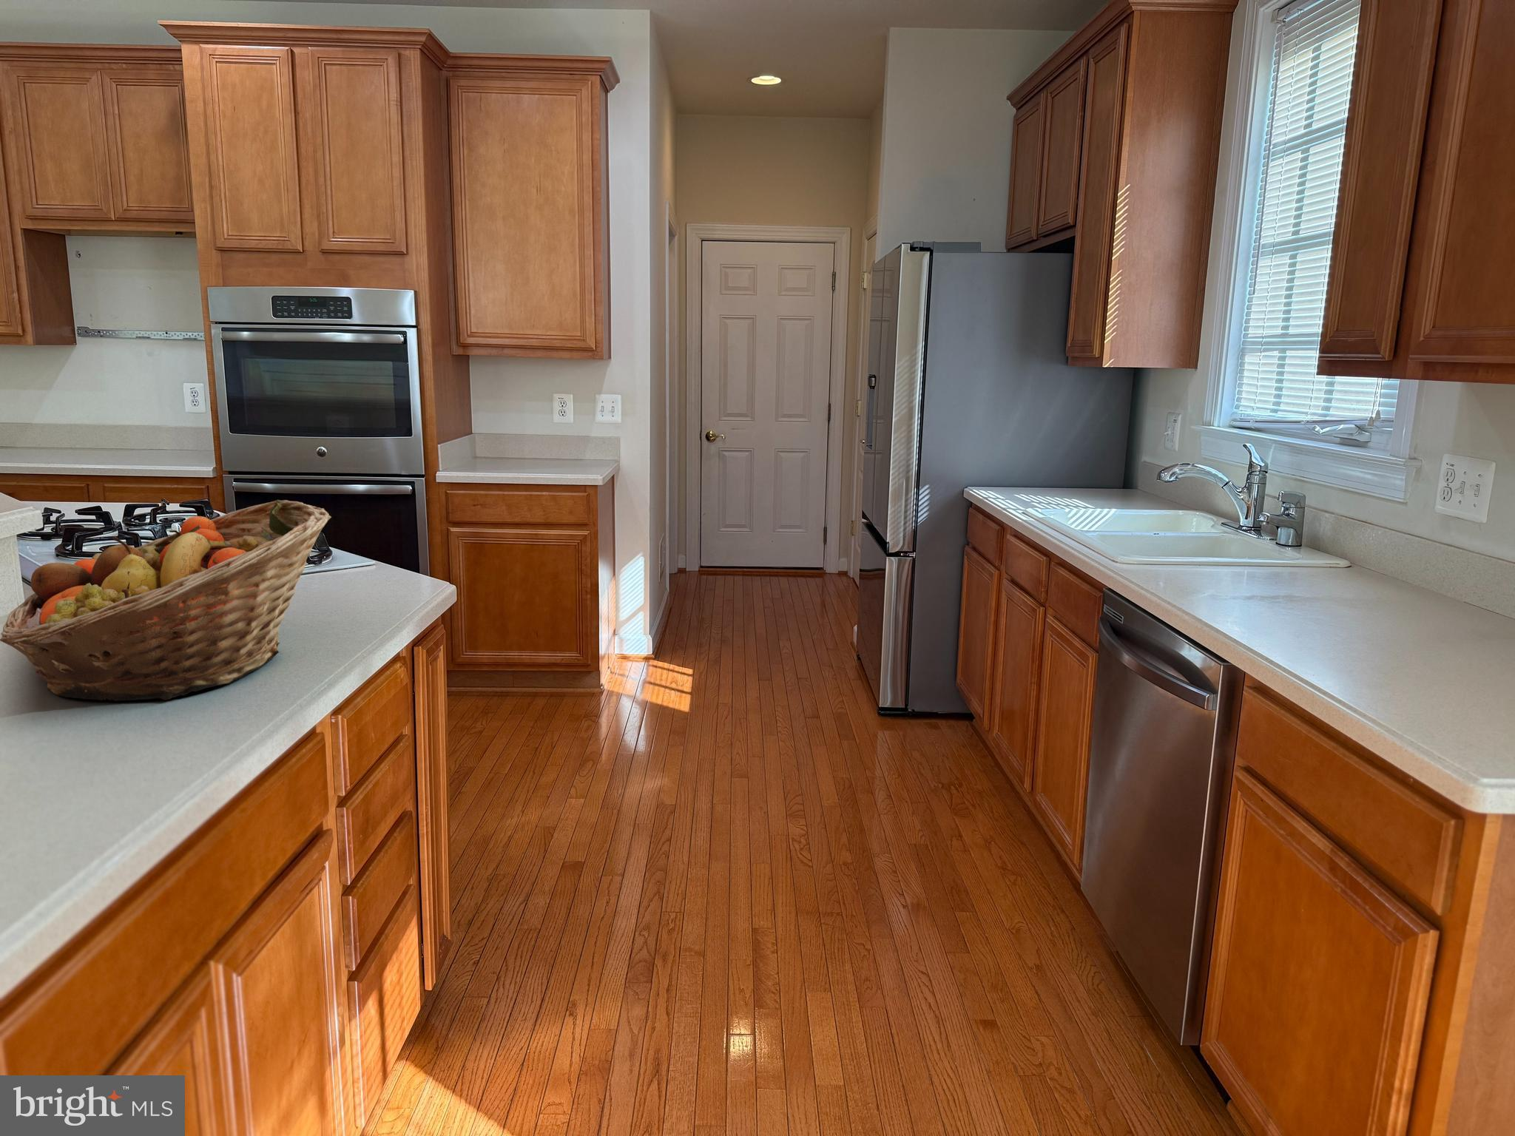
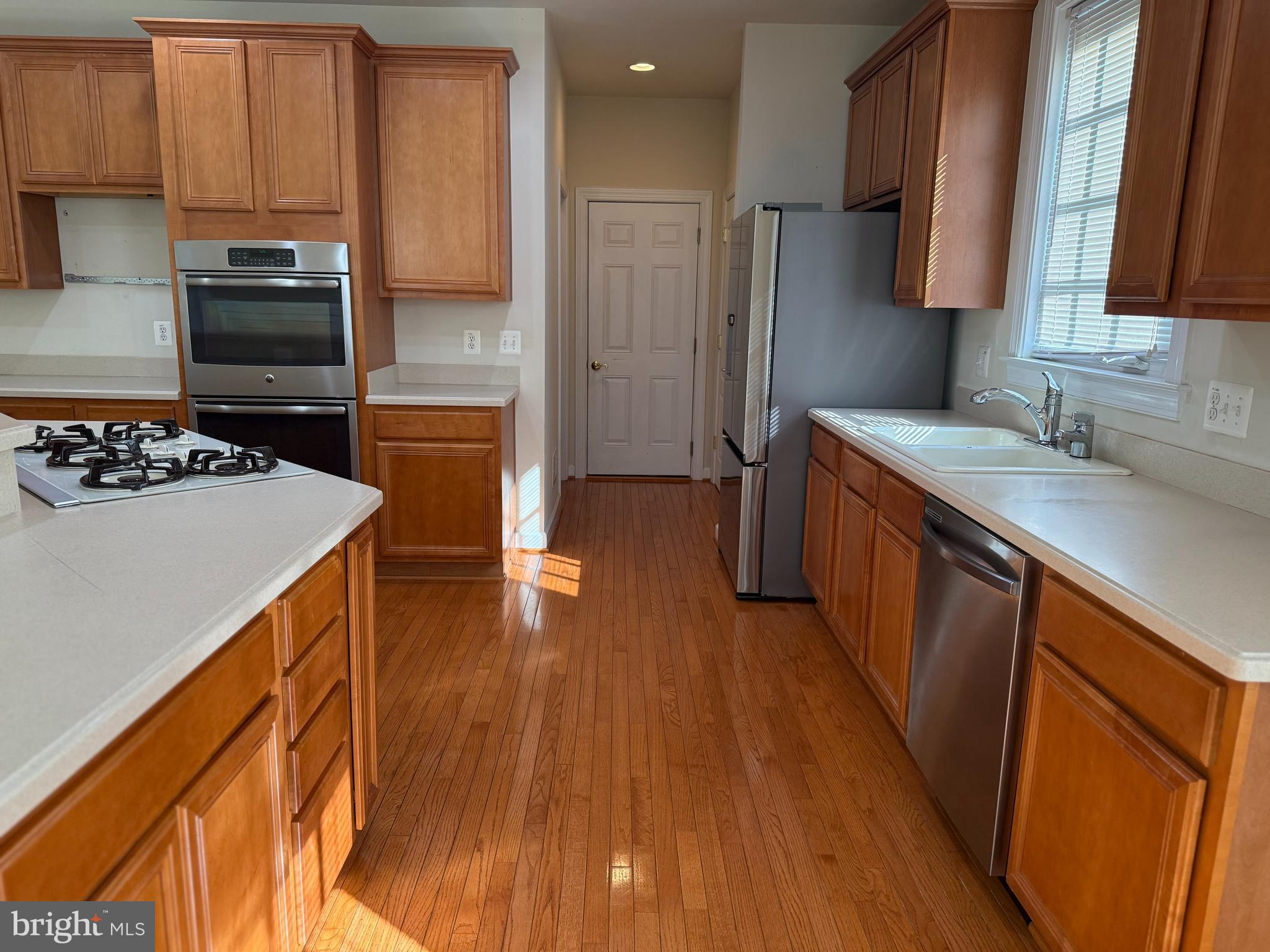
- fruit basket (177, 588)
